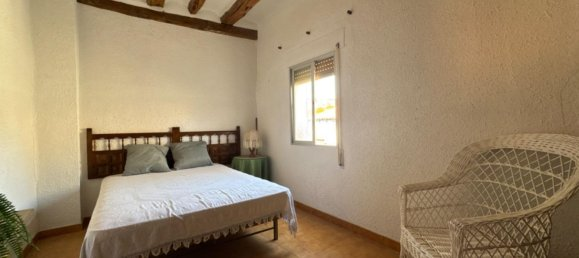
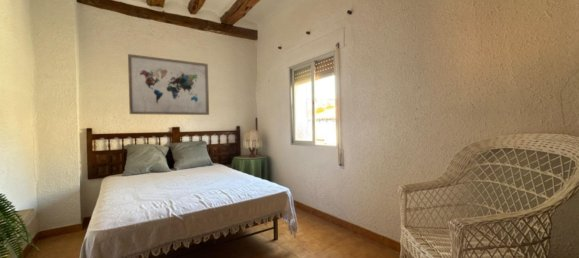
+ wall art (171, 87)
